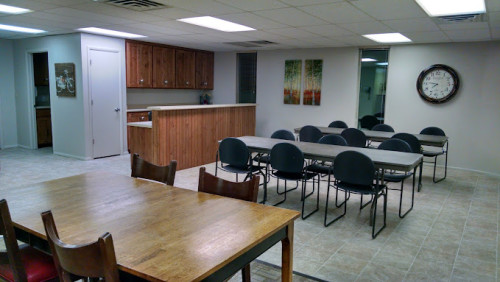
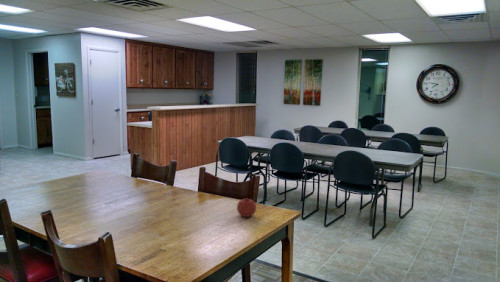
+ fruit (246, 206)
